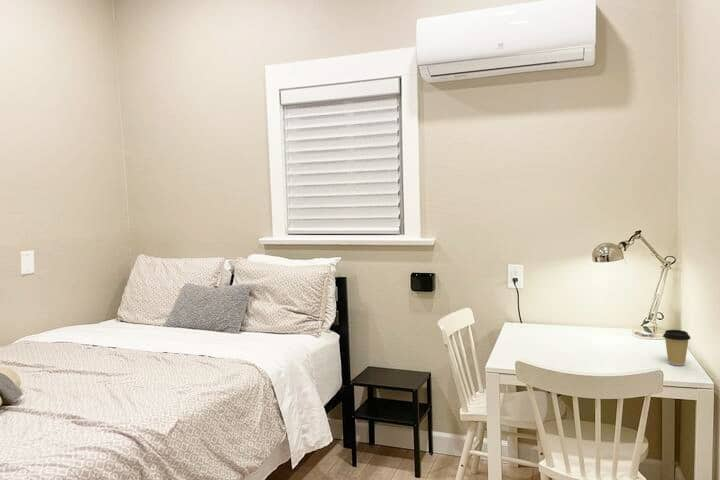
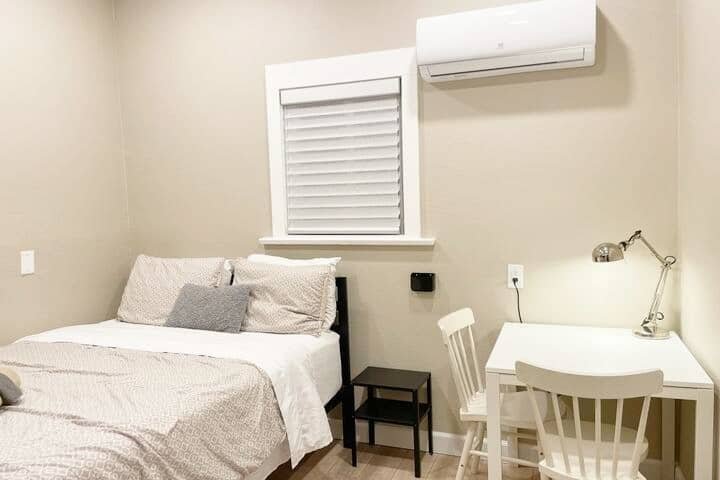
- coffee cup (676, 347)
